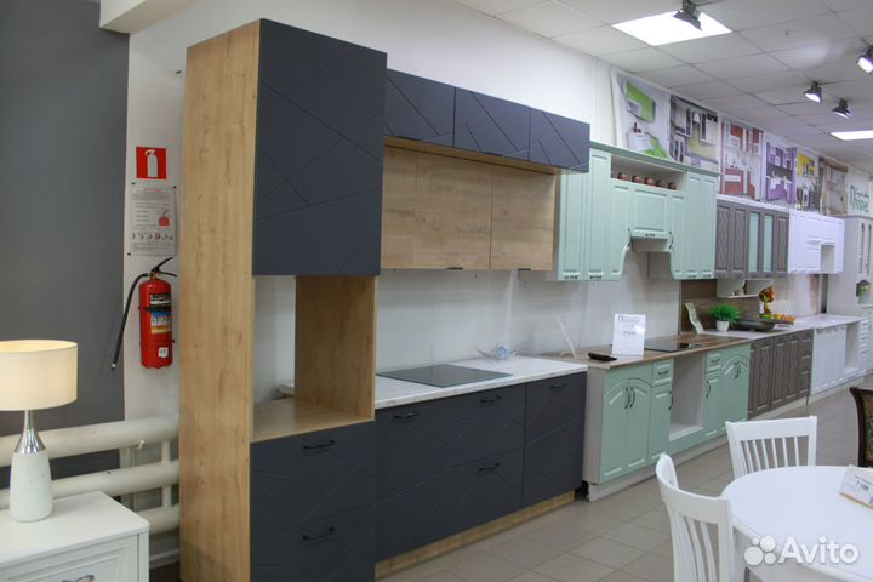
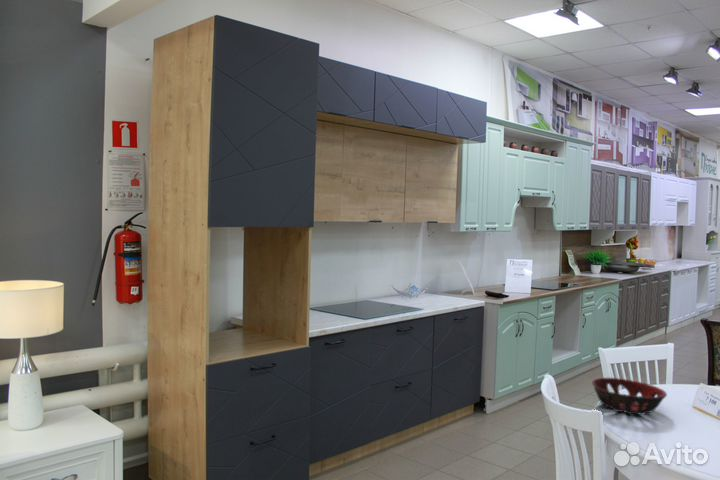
+ decorative bowl (628, 397)
